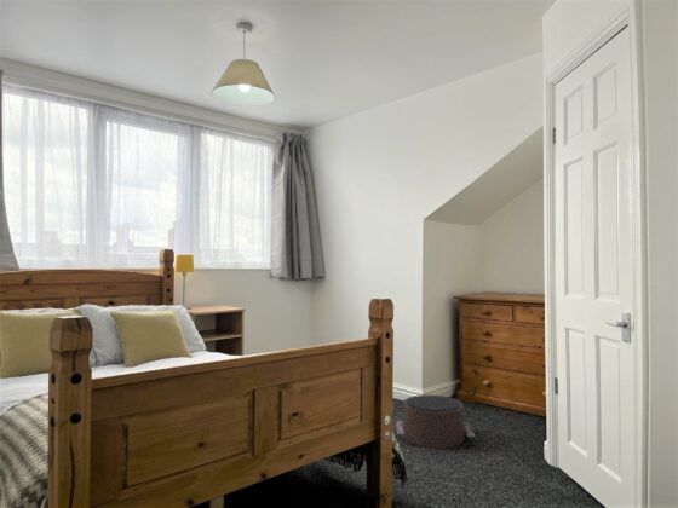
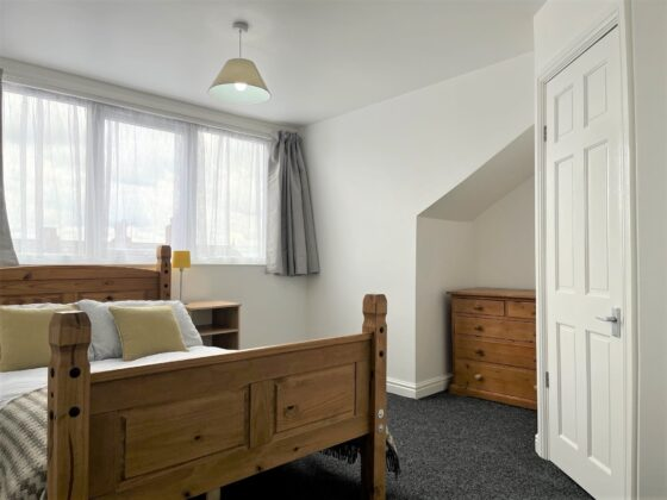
- pouf (432, 421)
